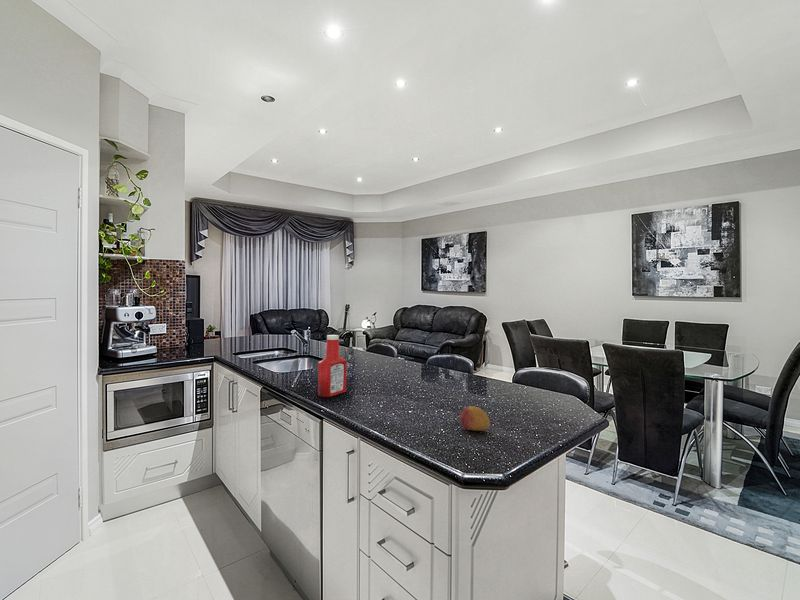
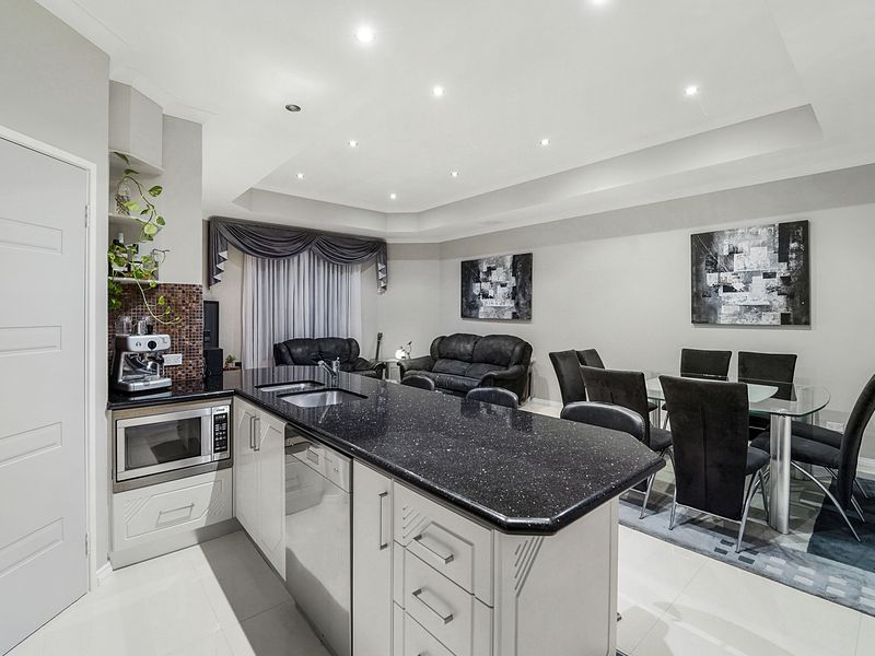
- fruit (474, 418)
- soap bottle (332, 364)
